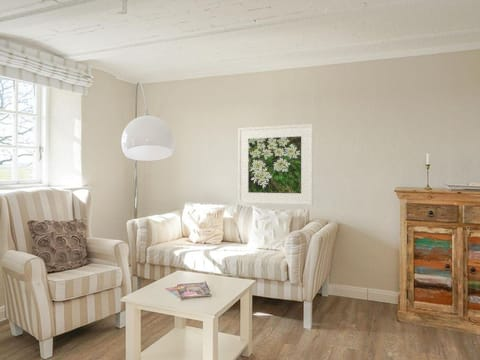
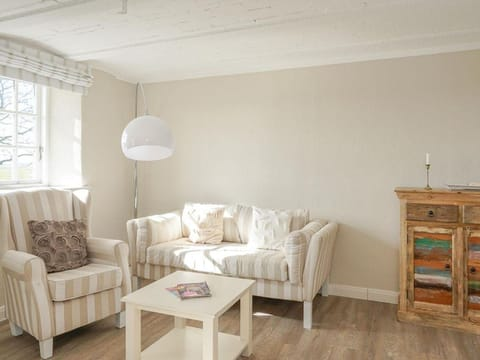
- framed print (274, 165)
